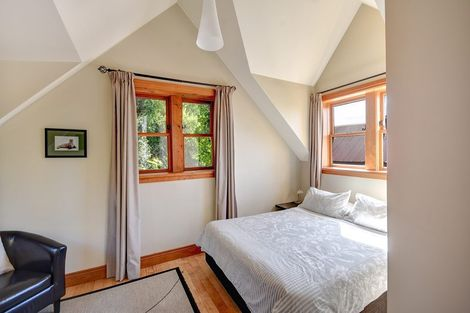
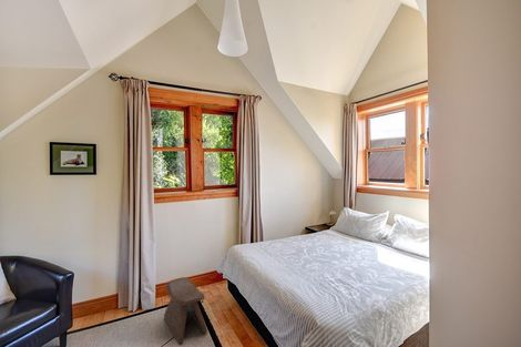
+ stool (184, 306)
